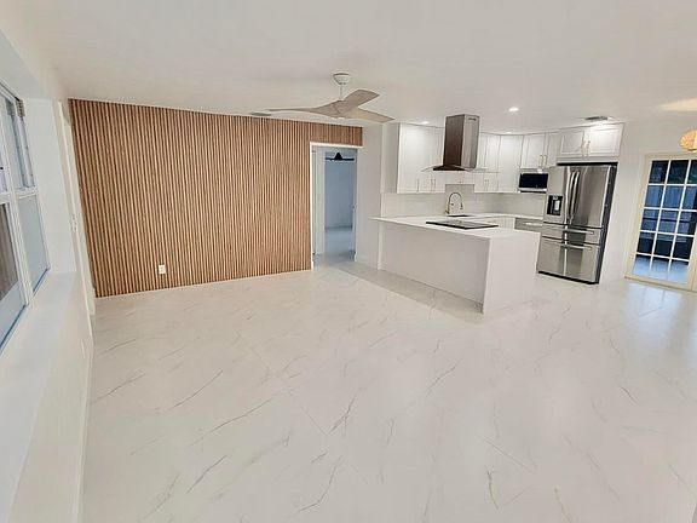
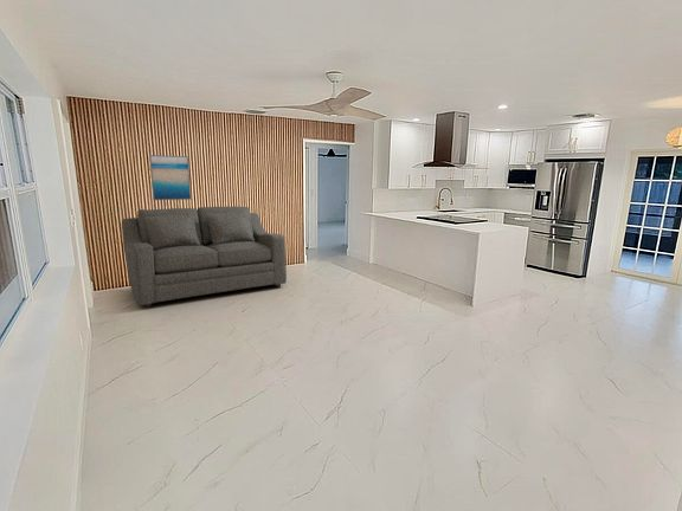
+ sofa (206, 247)
+ wall art (170, 177)
